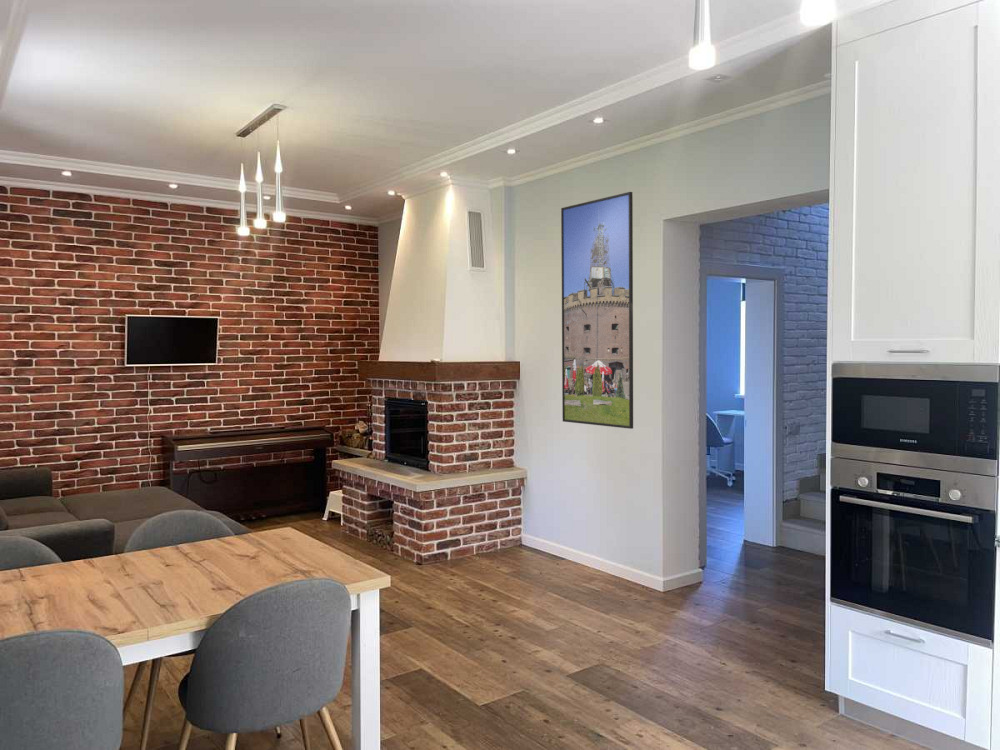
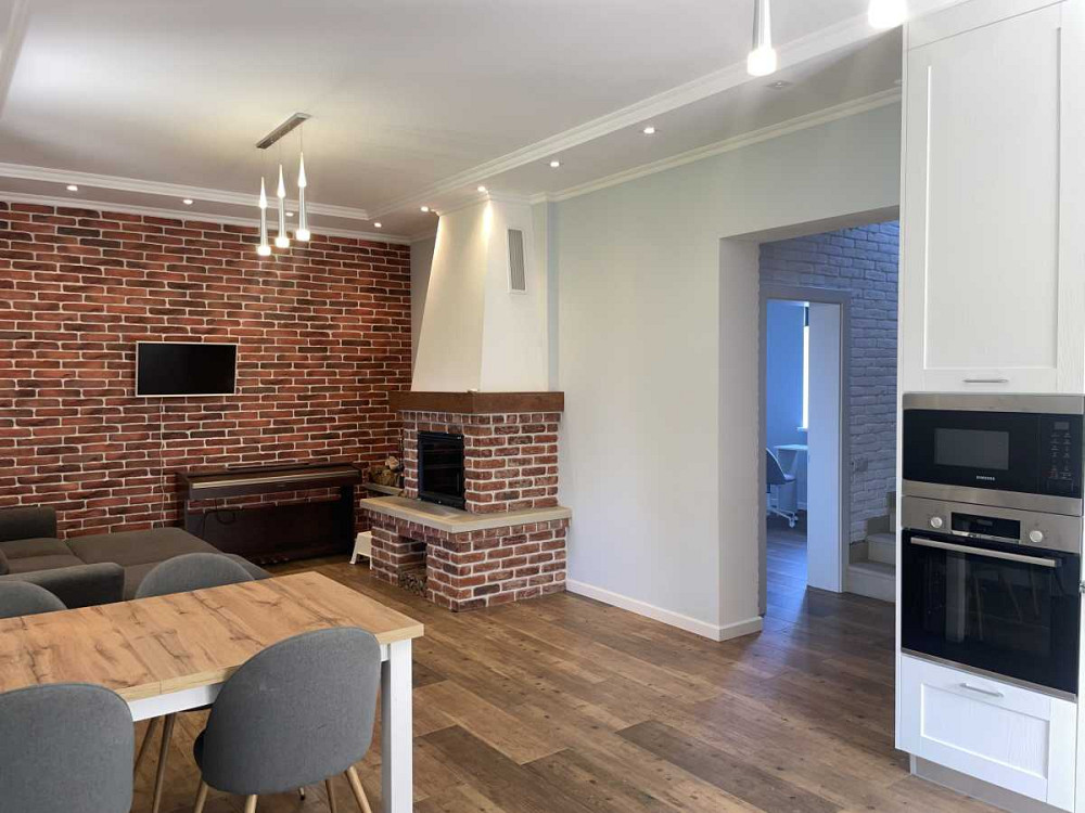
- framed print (595, 313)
